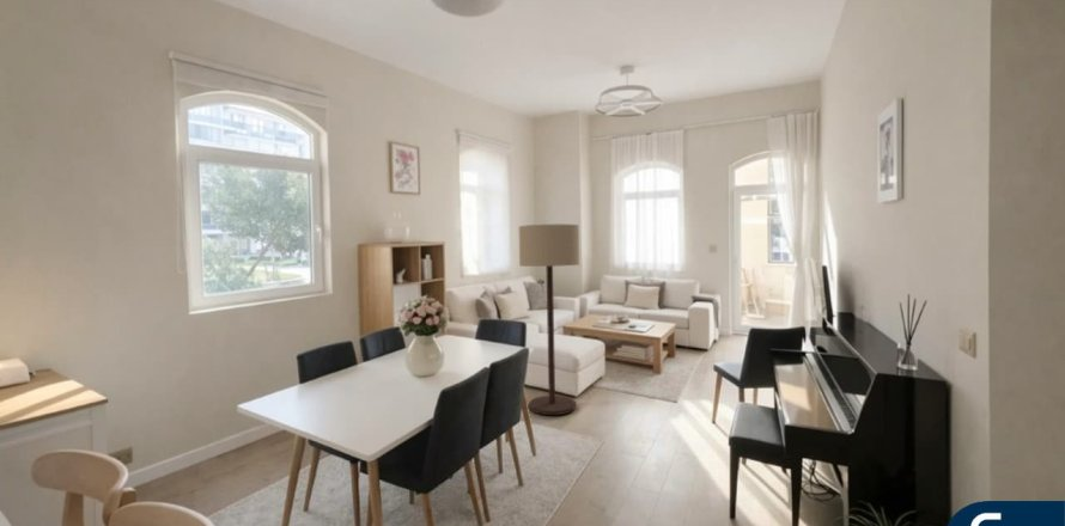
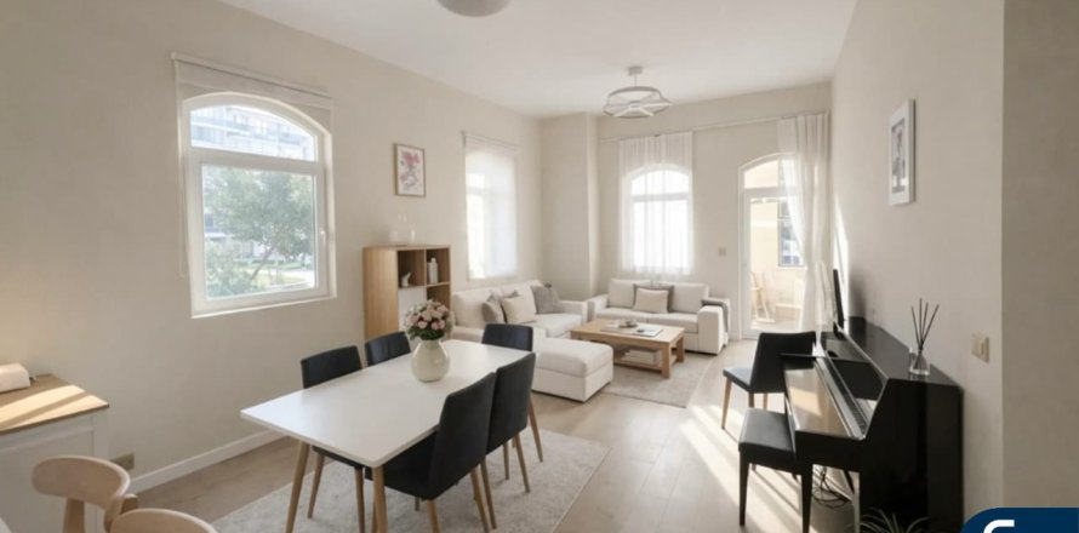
- floor lamp (550, 317)
